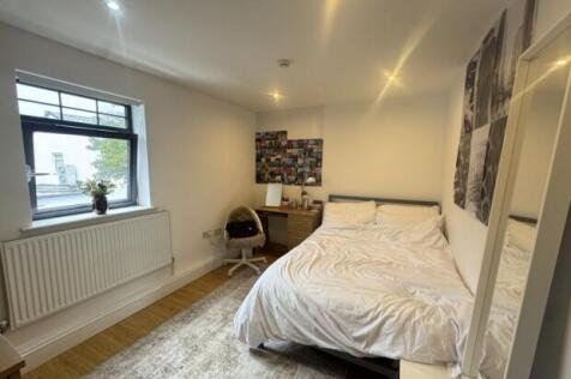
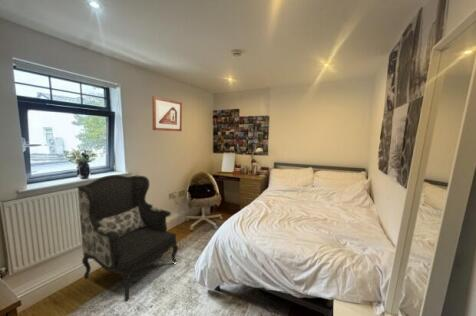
+ picture frame (168, 115)
+ armchair (131, 226)
